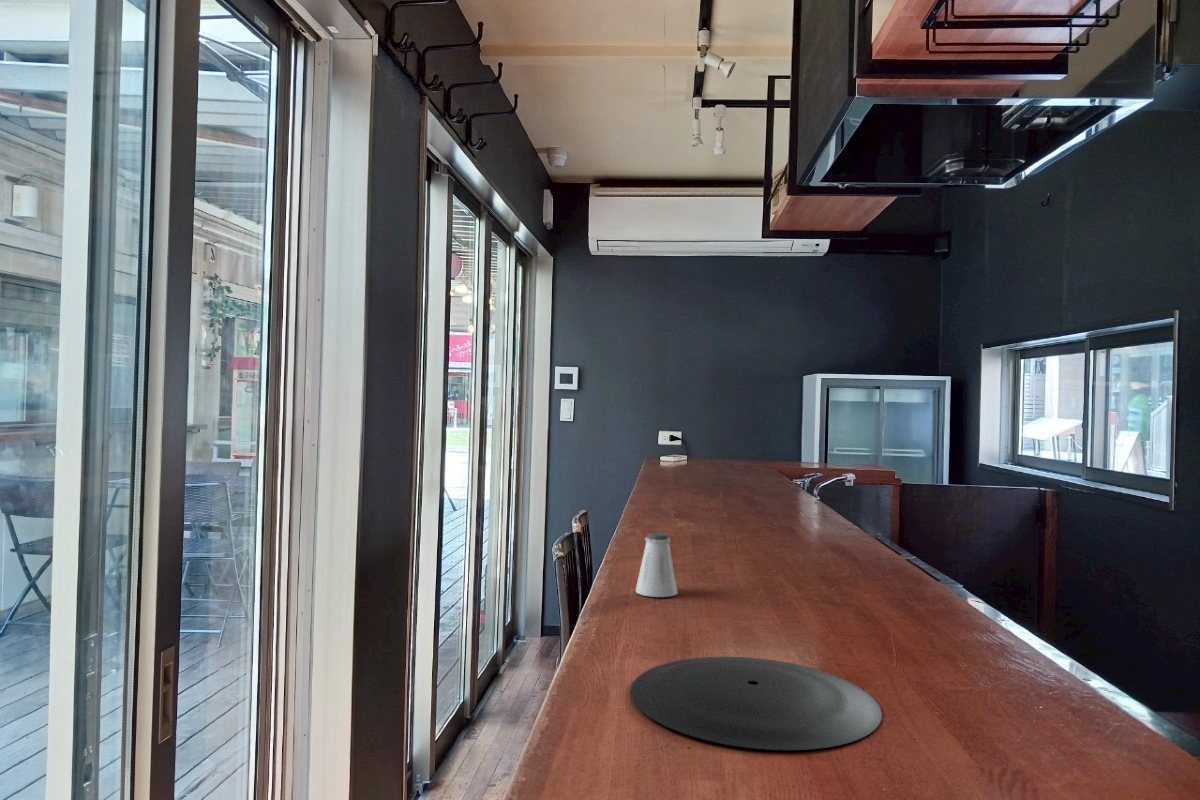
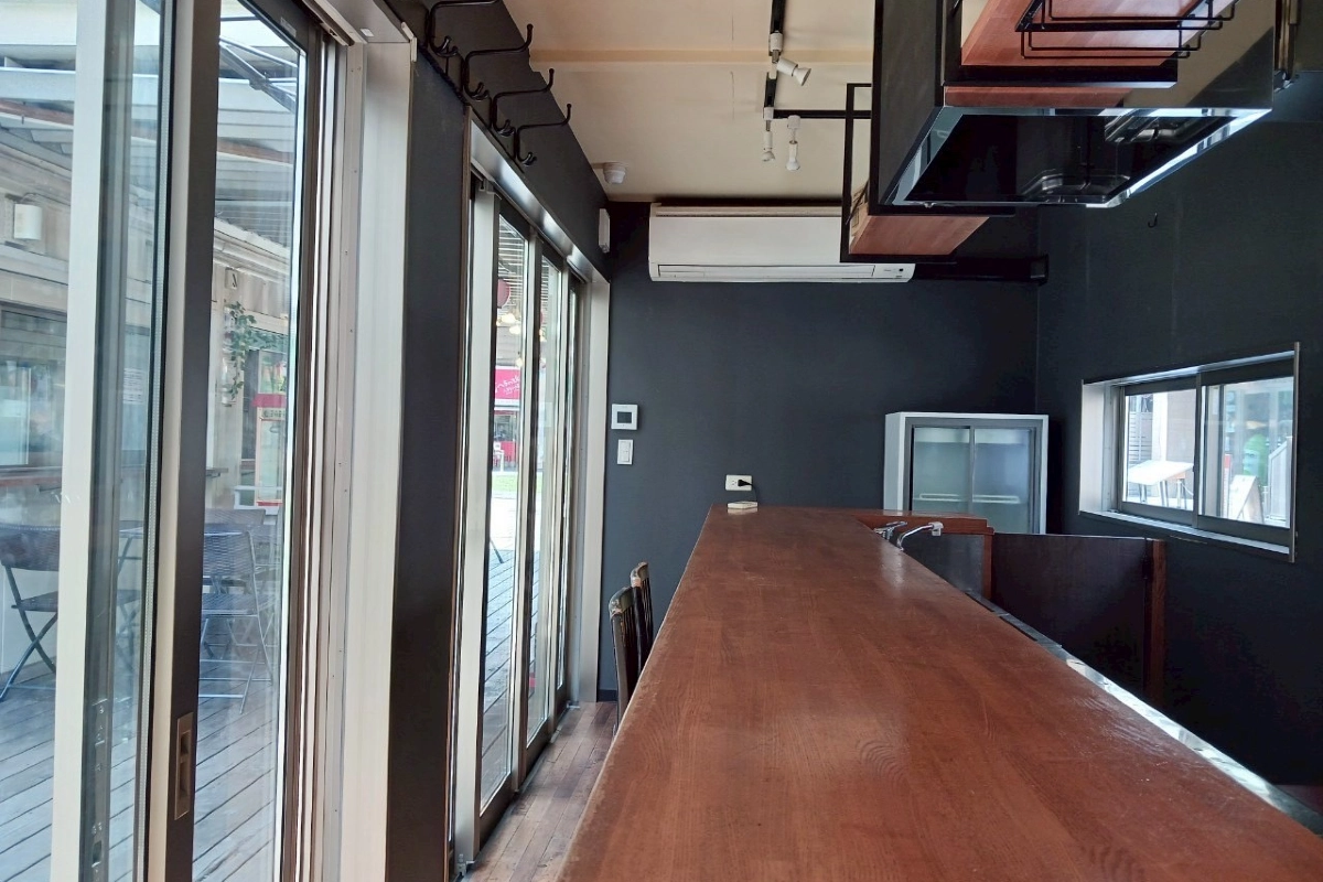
- plate (752, 689)
- saltshaker (657, 562)
